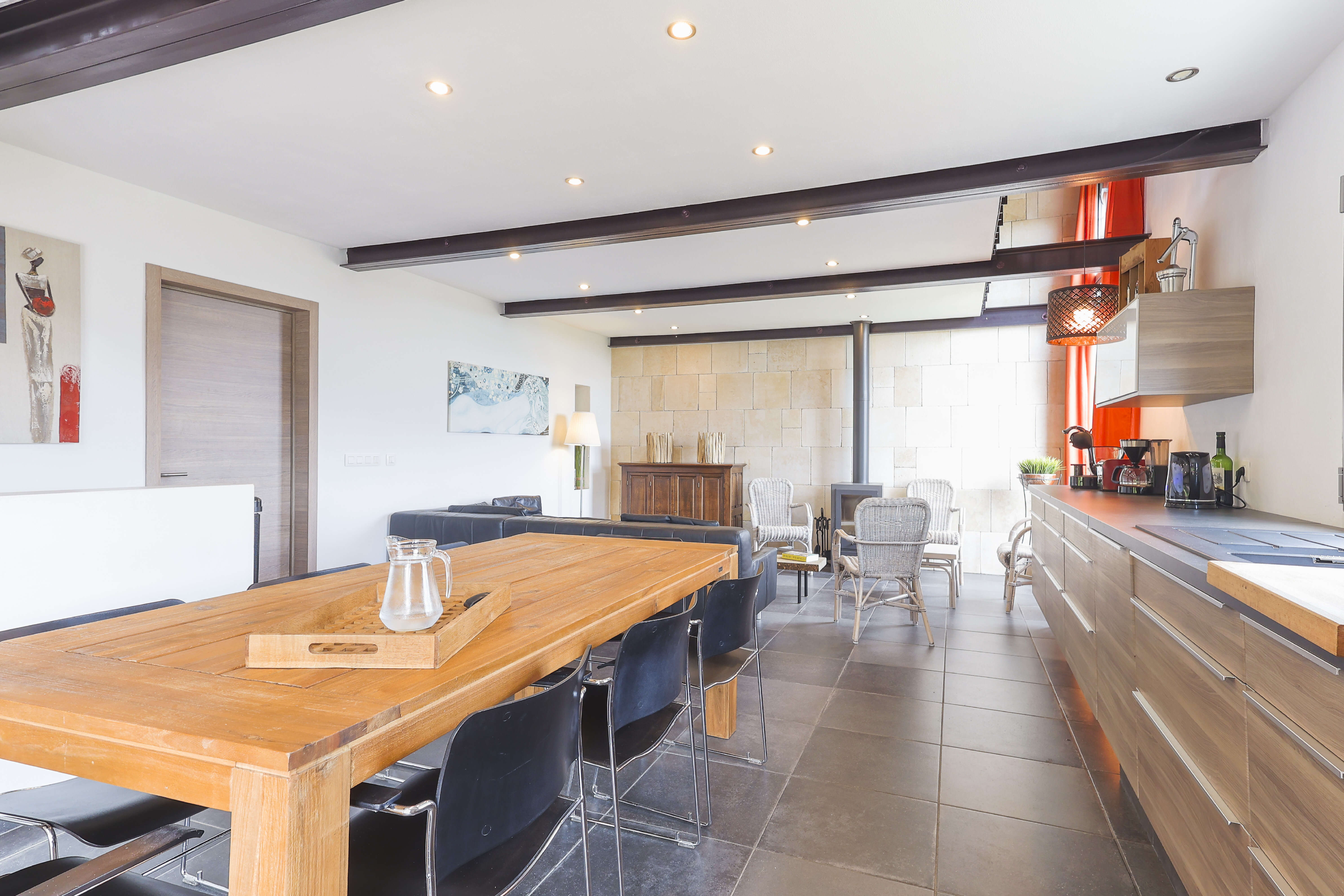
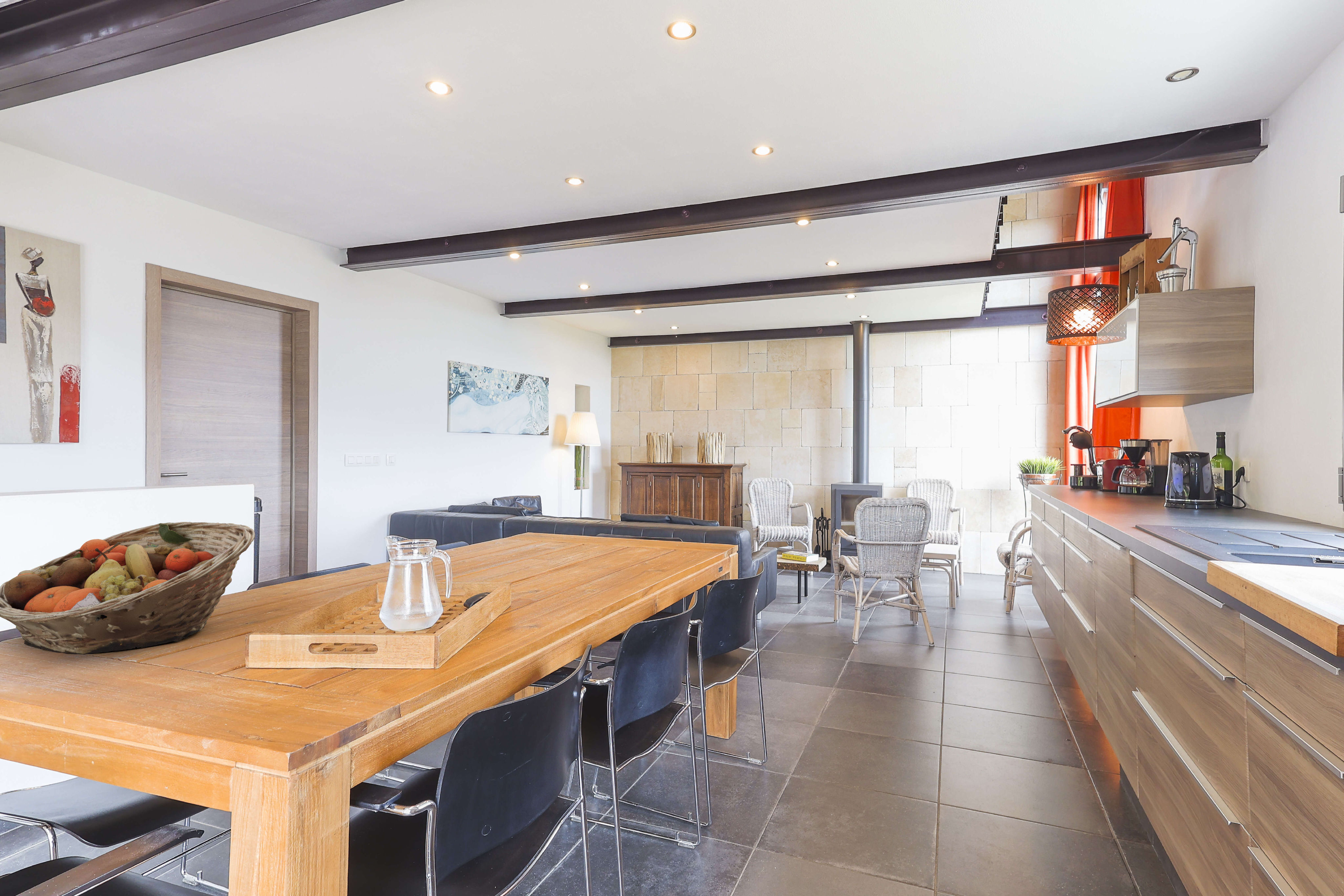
+ fruit basket (133, 581)
